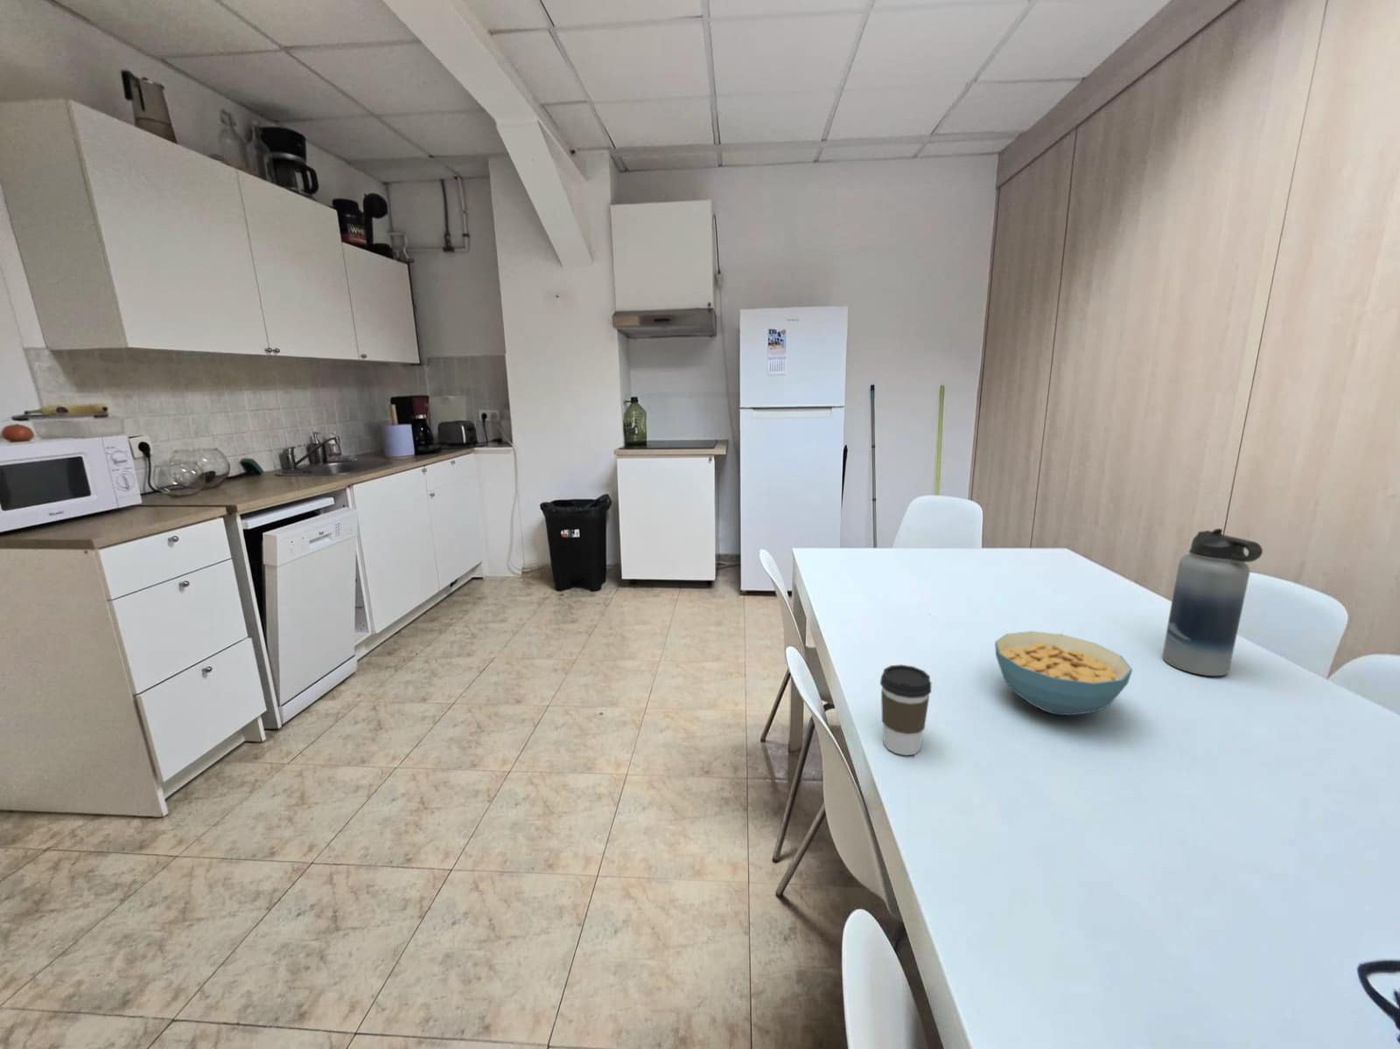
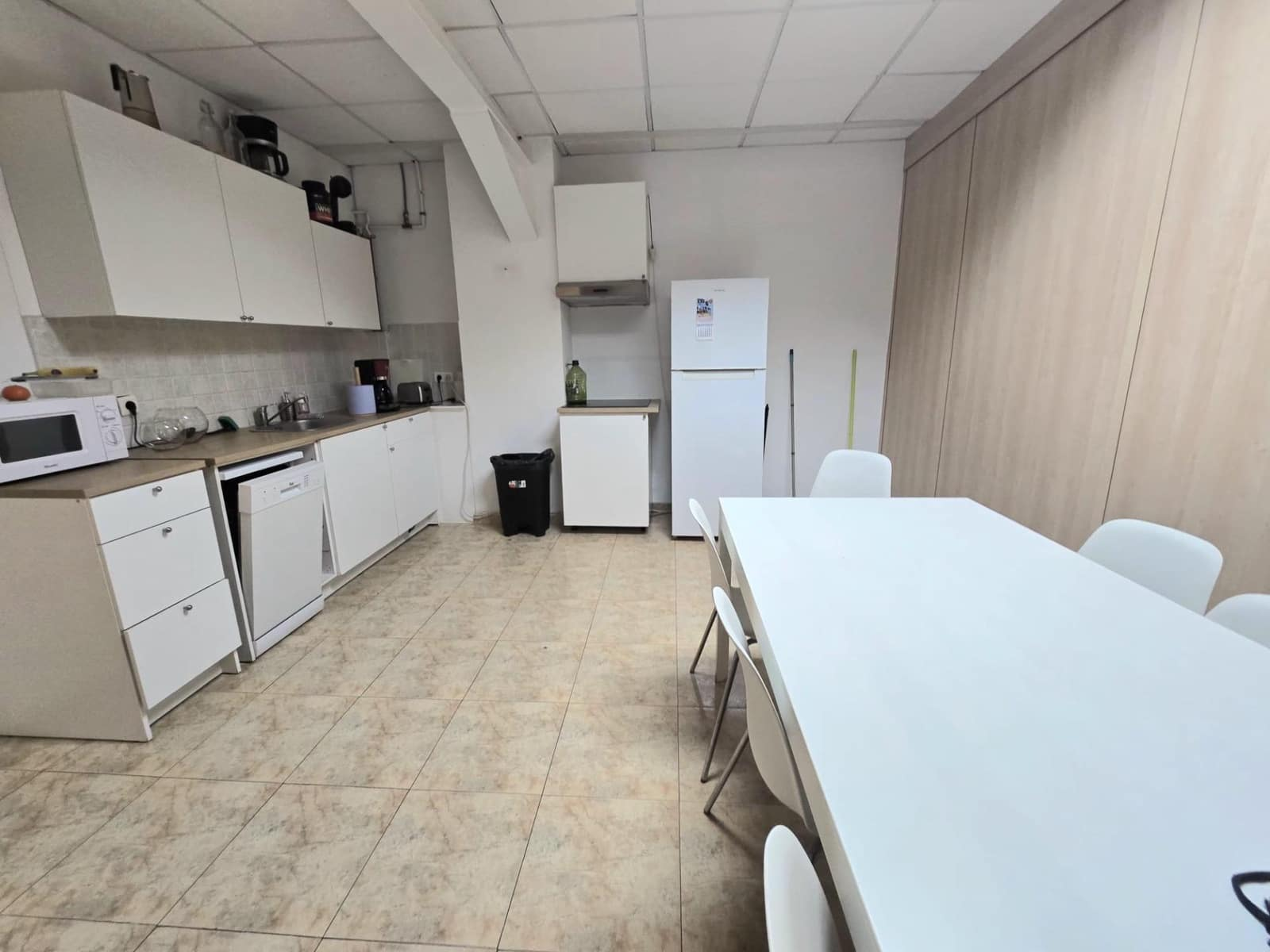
- coffee cup (904, 710)
- cereal bowl (1056, 680)
- water bottle (1209, 599)
